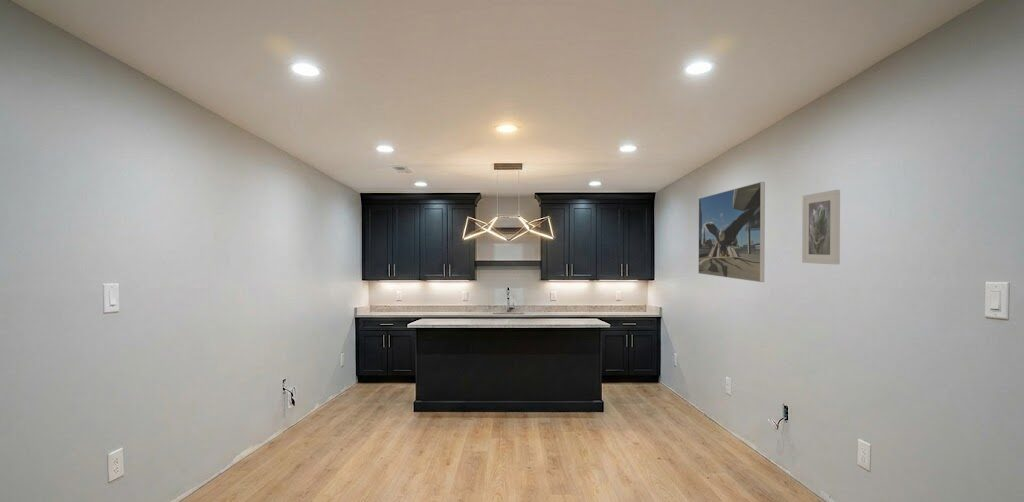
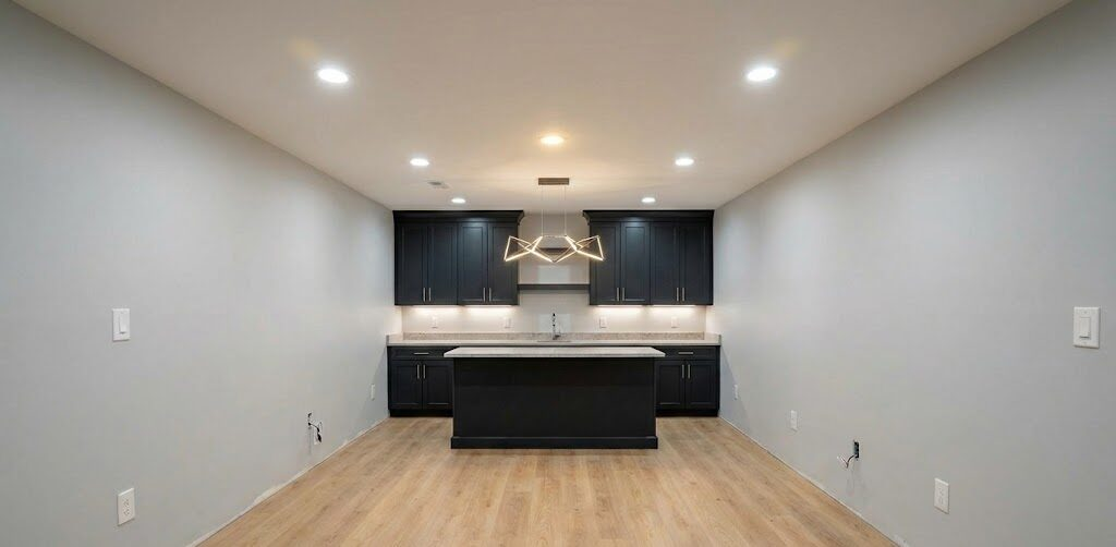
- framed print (820, 228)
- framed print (726, 234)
